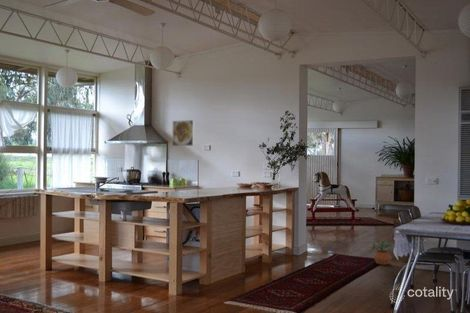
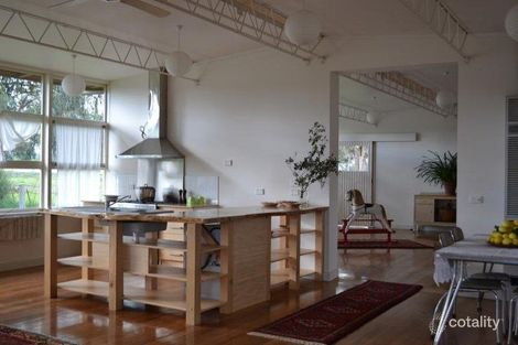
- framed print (183, 133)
- potted plant (382, 251)
